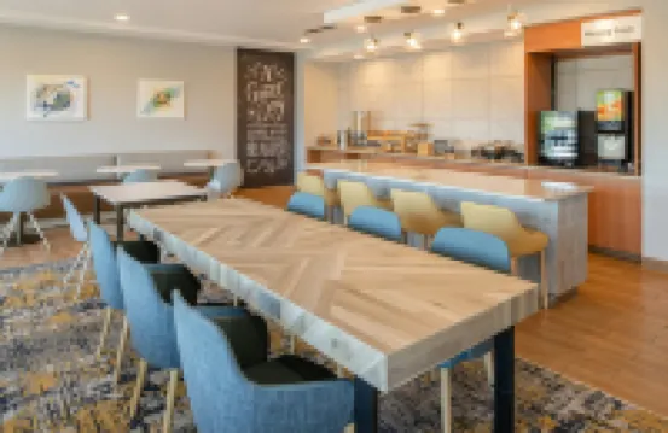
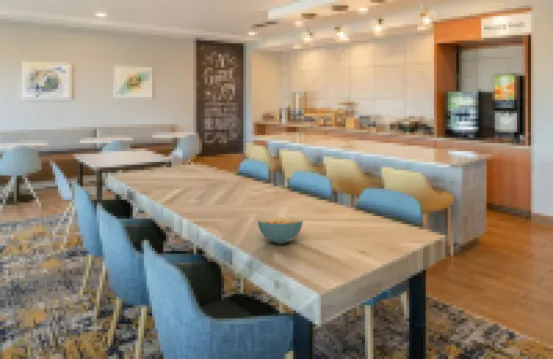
+ cereal bowl (280, 231)
